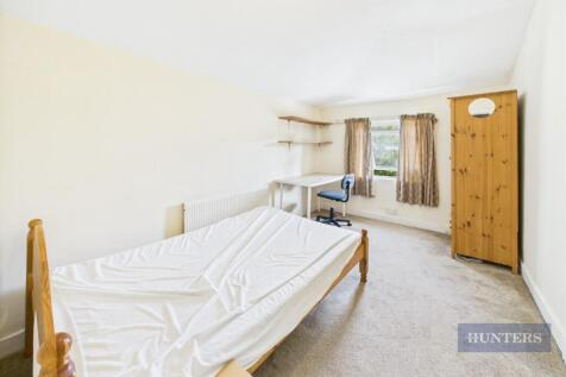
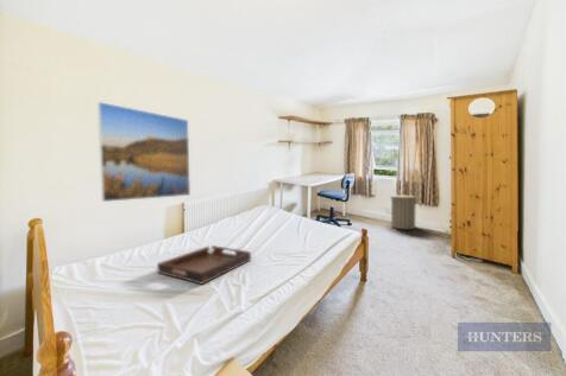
+ serving tray (207, 261)
+ laundry hamper (403, 209)
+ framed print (150, 155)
